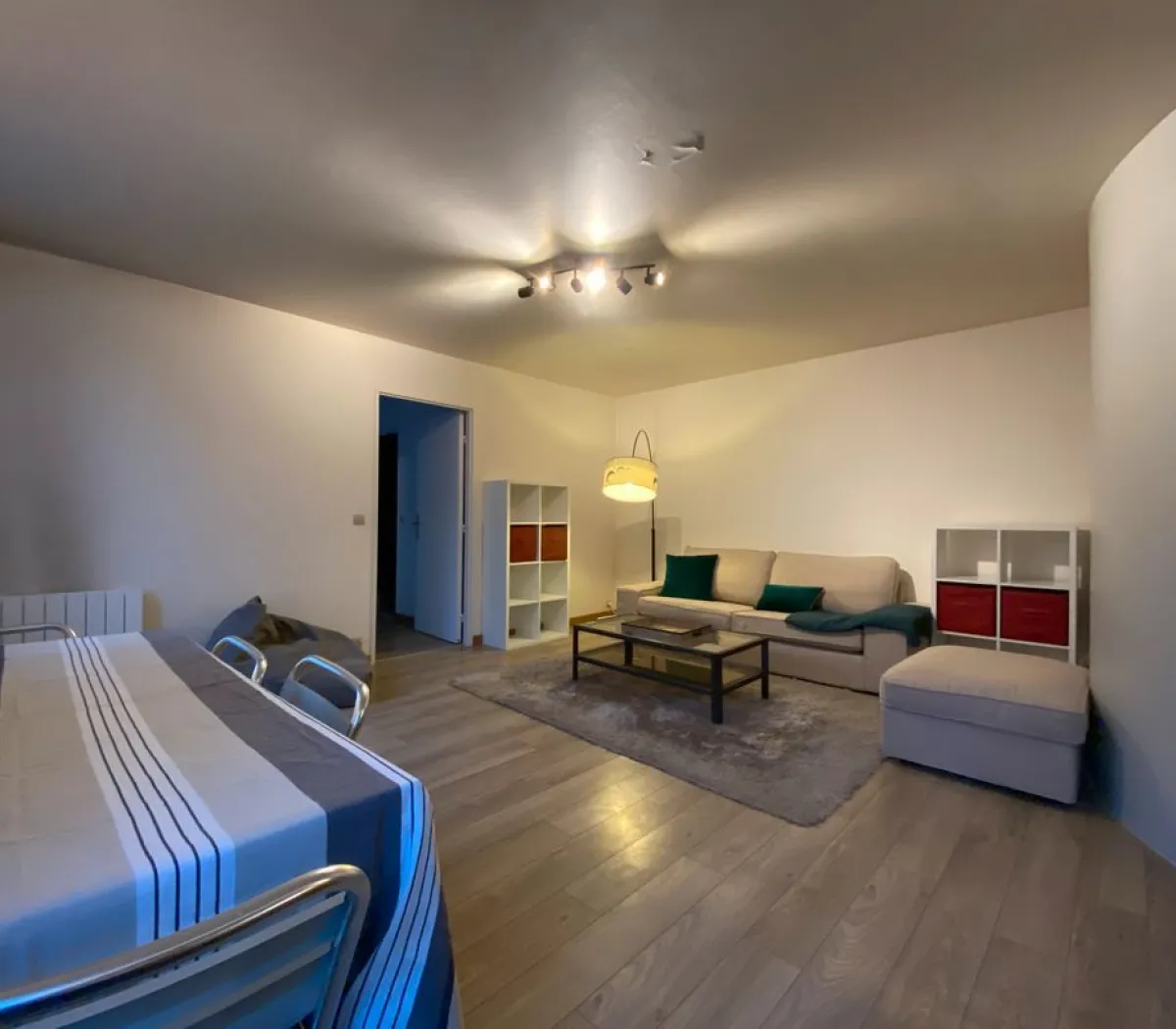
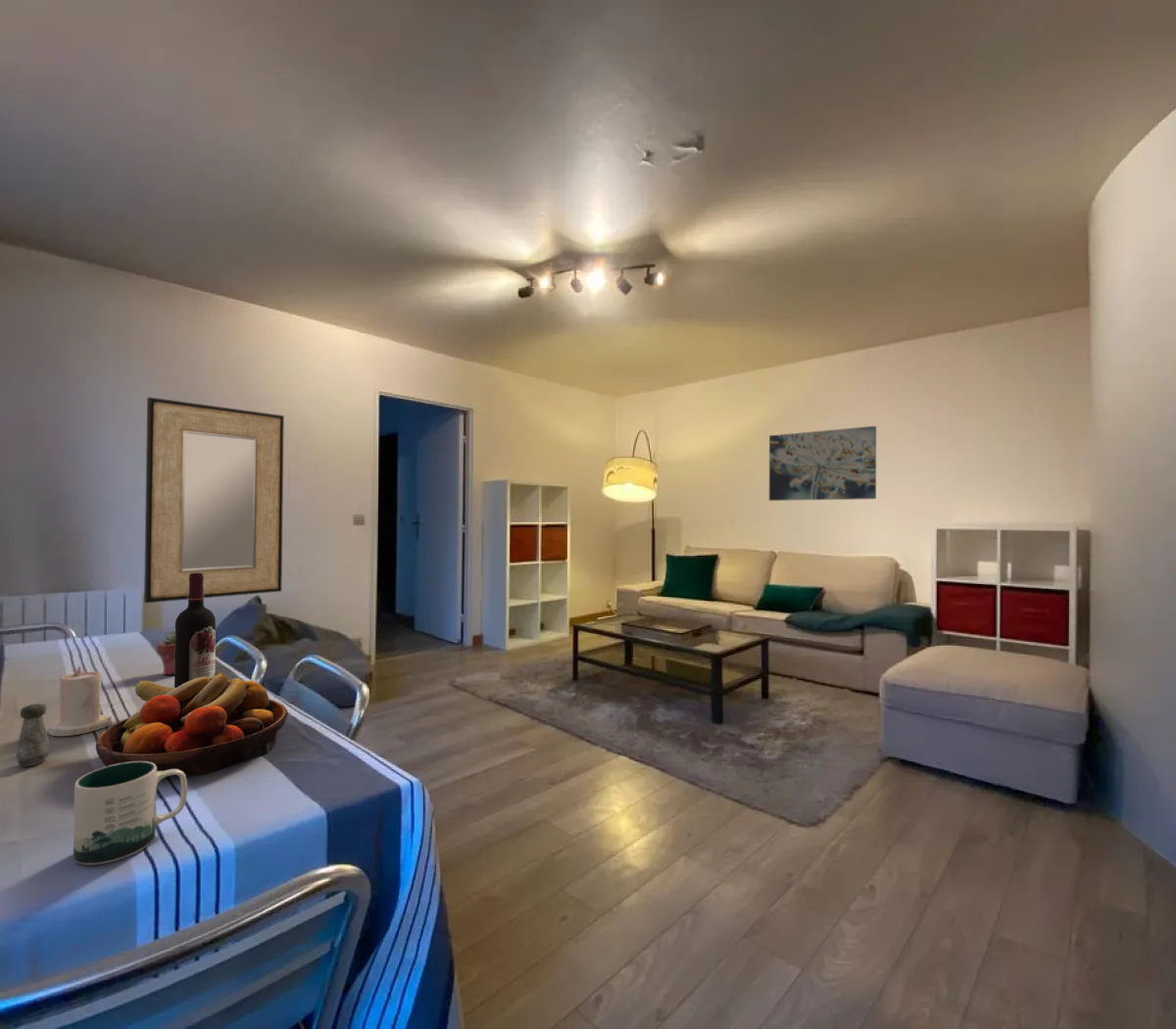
+ wine bottle (195, 638)
+ mug (134, 805)
+ home mirror (219, 502)
+ salt shaker (33, 734)
+ candle (80, 697)
+ wall art (819, 466)
+ potted succulent (174, 649)
+ fruit bowl (197, 715)
